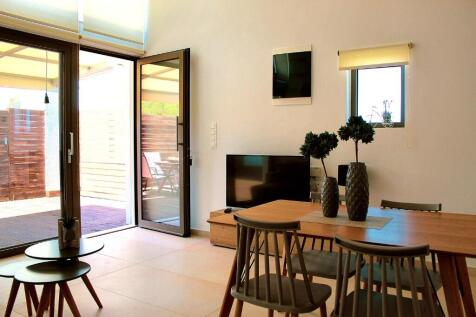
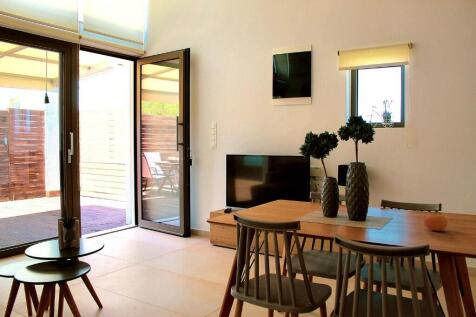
+ fruit (435, 222)
